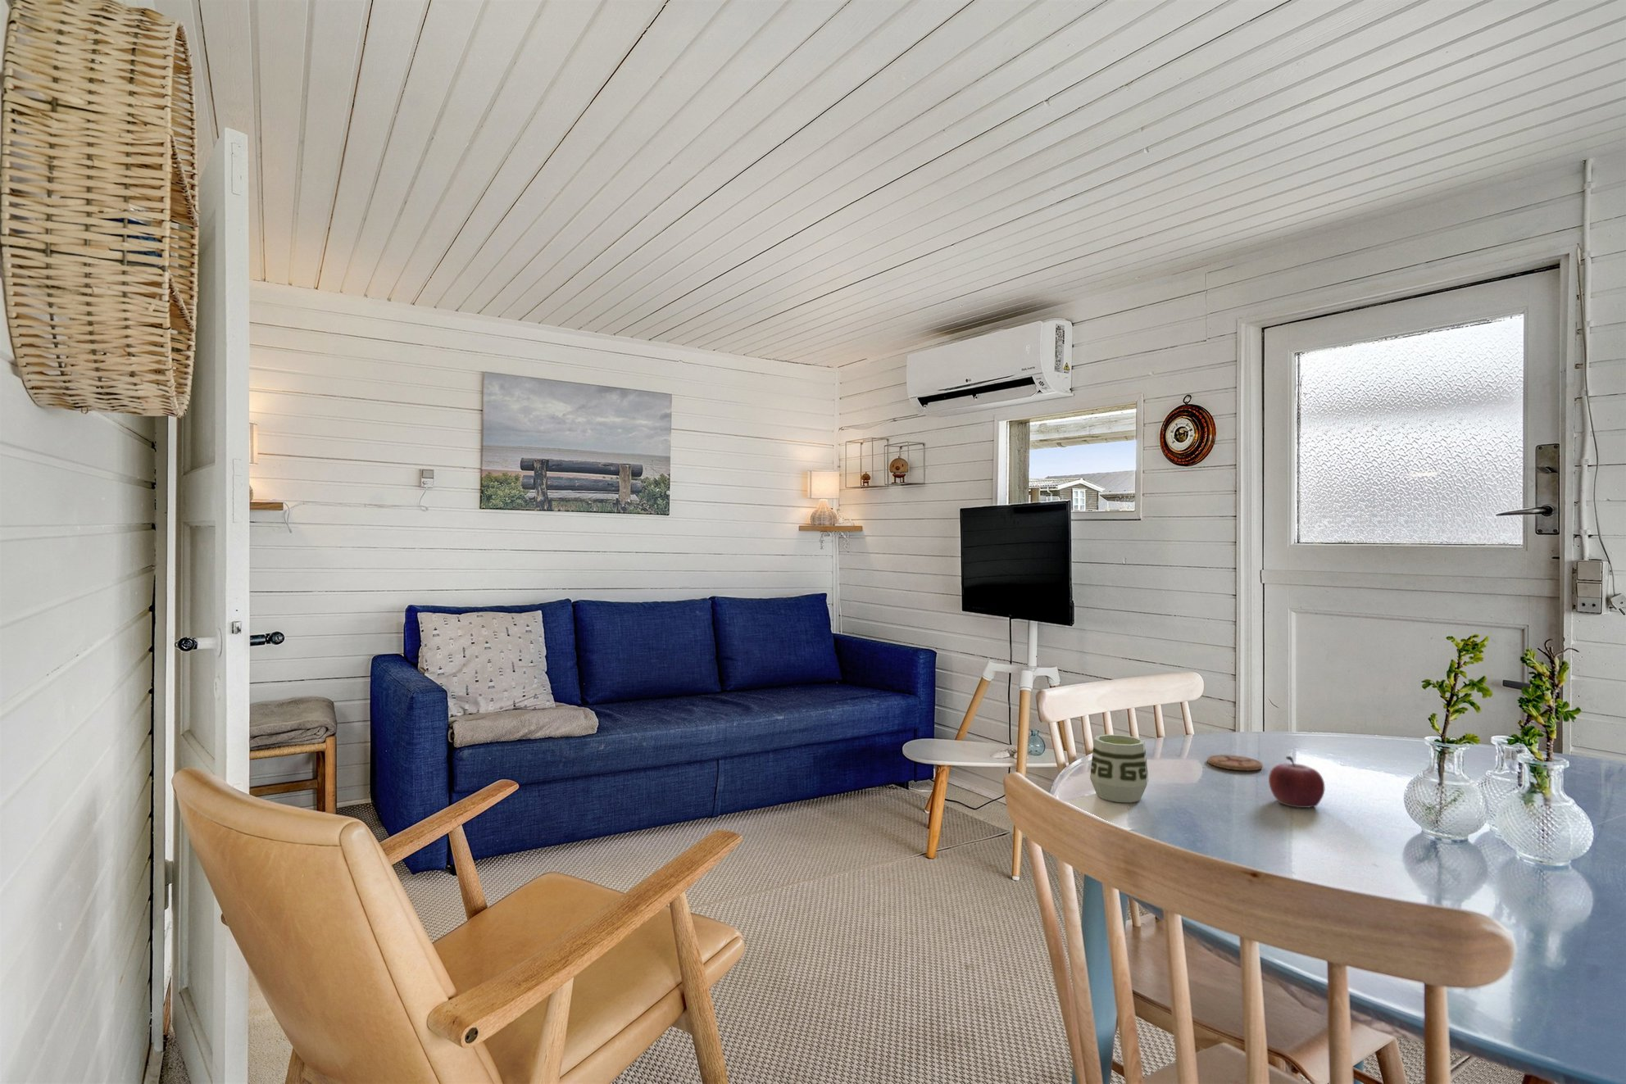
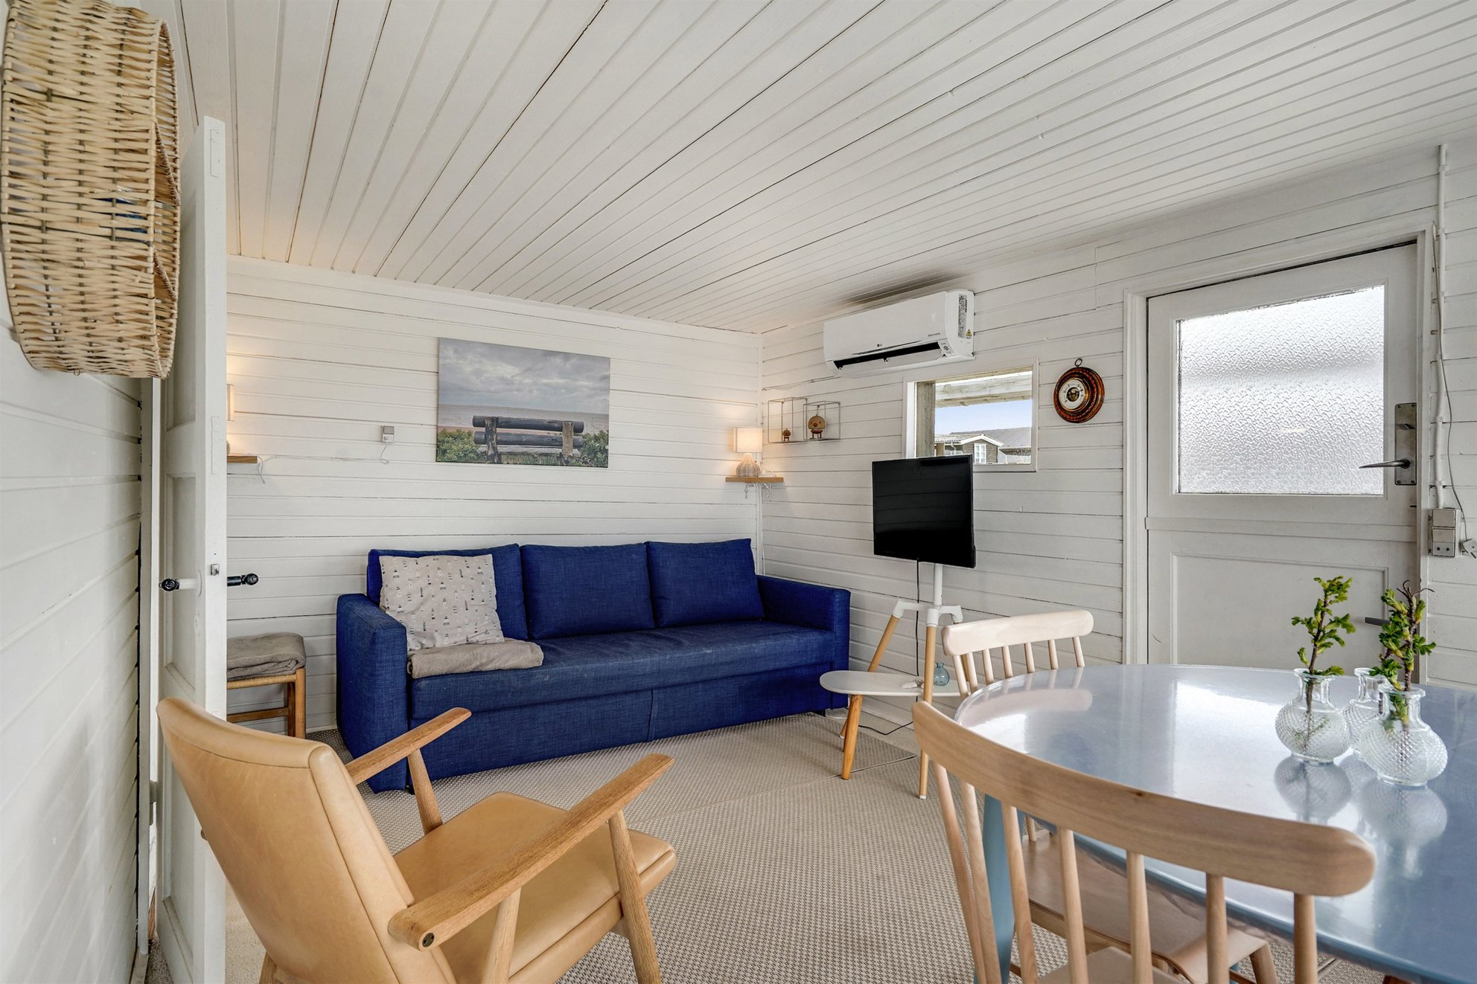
- fruit (1296, 779)
- cup (1119, 768)
- coaster (1234, 762)
